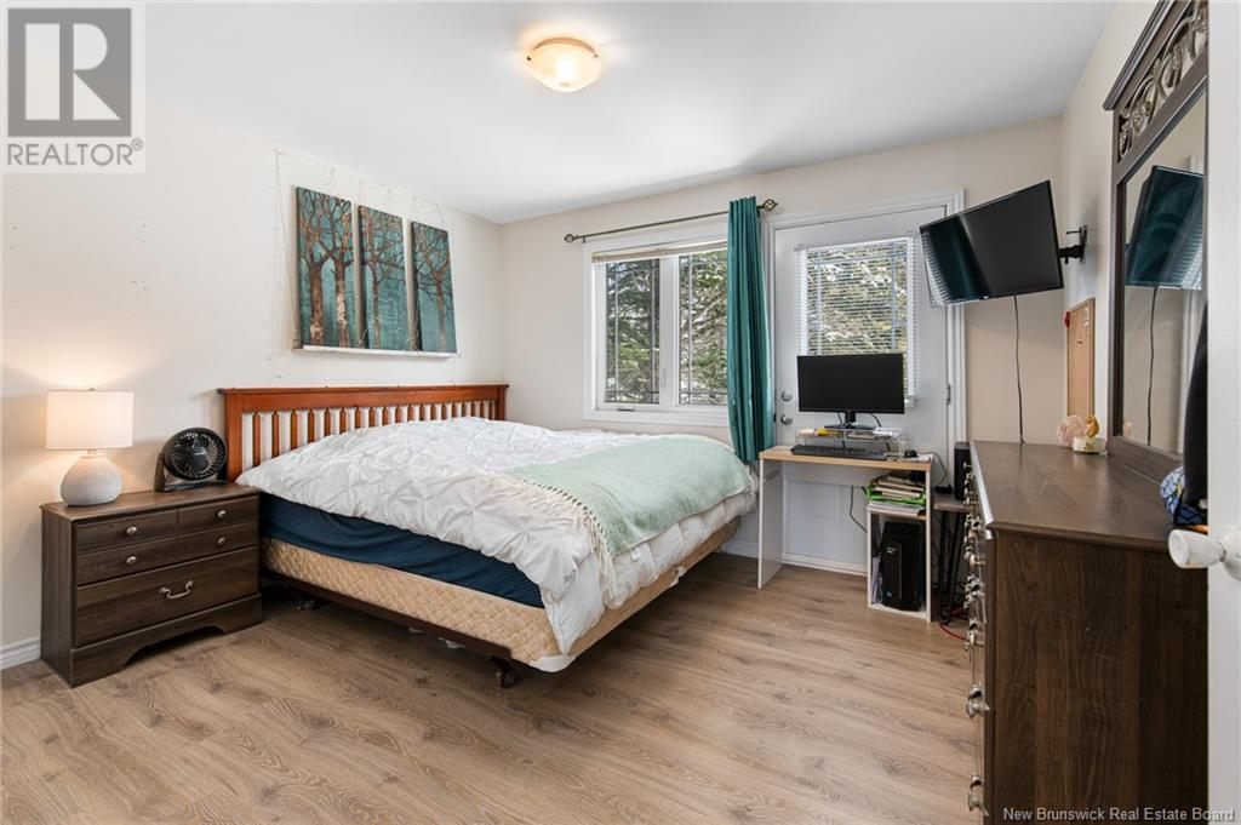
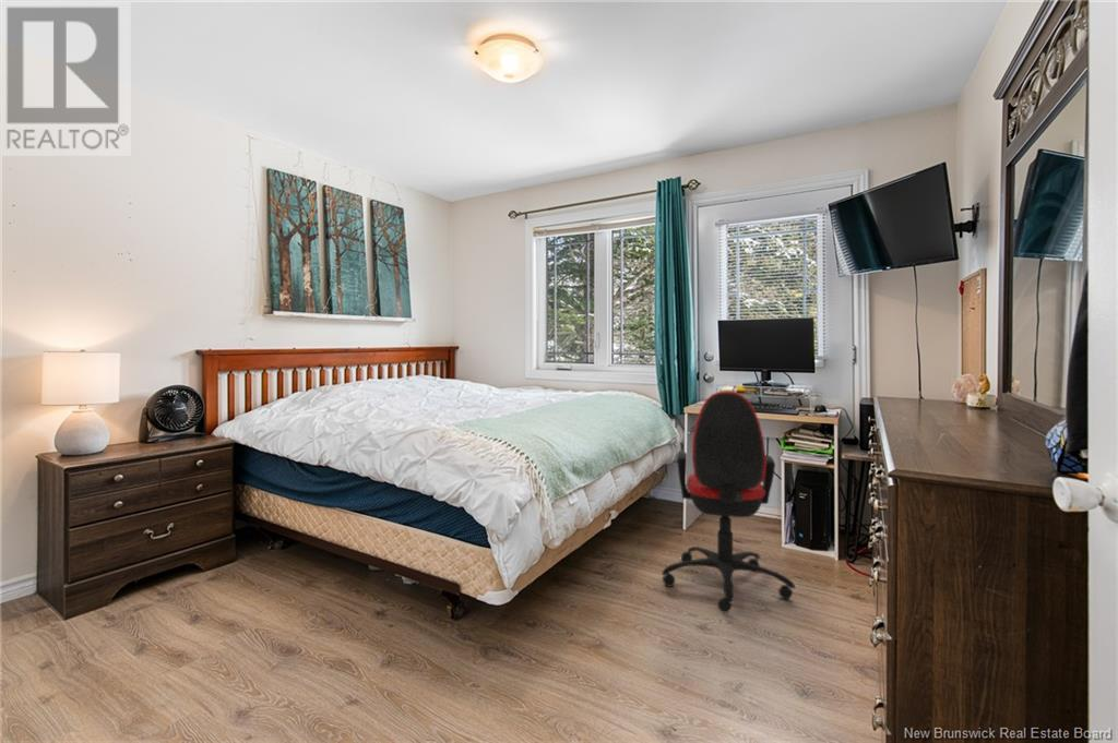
+ office chair (725, 488)
